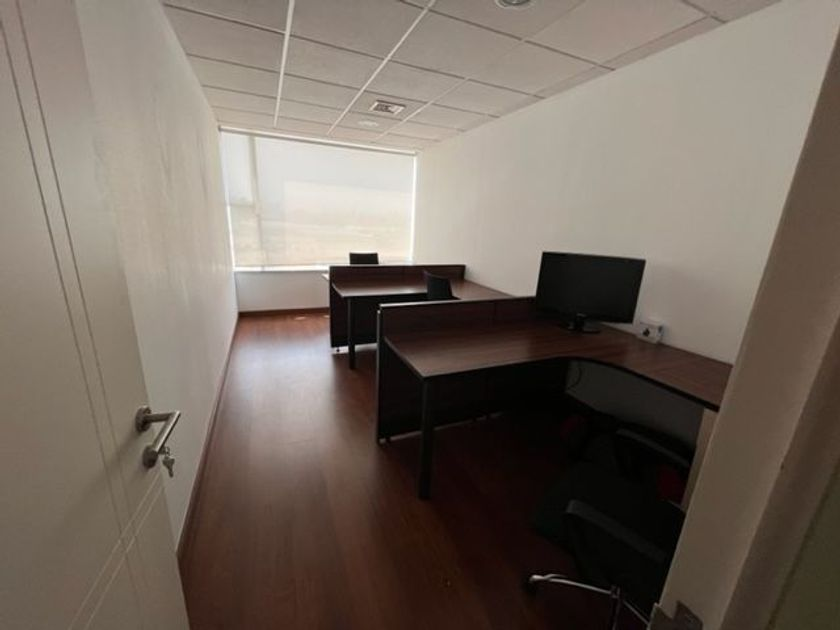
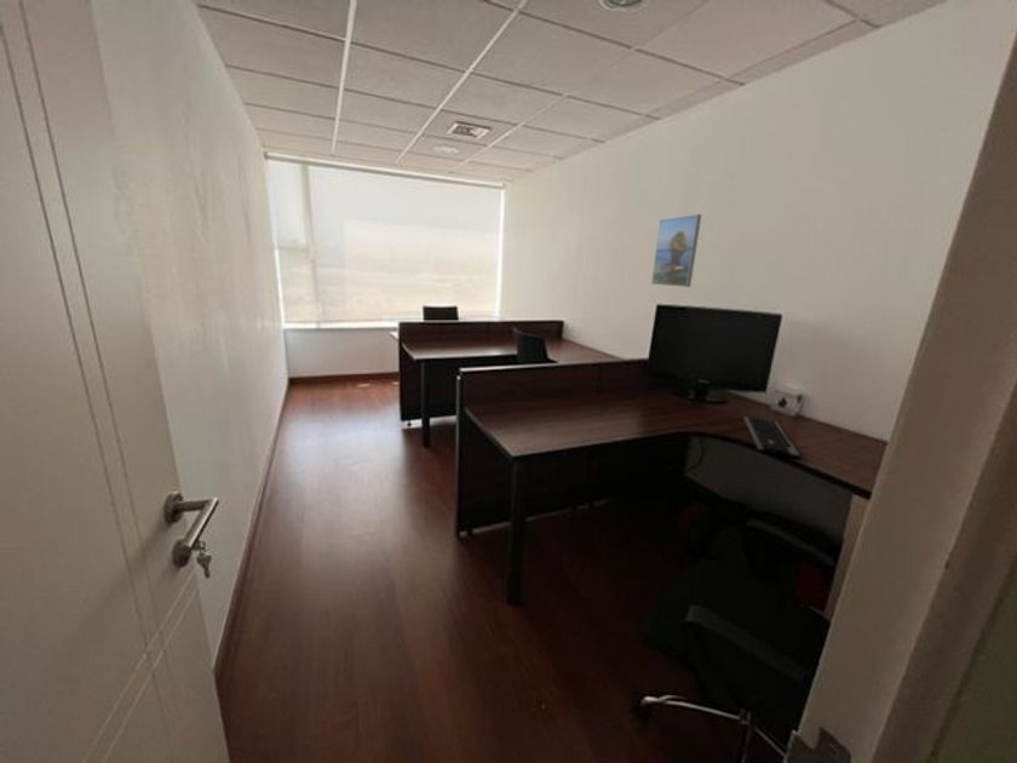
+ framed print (674, 252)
+ computer keyboard (769, 434)
